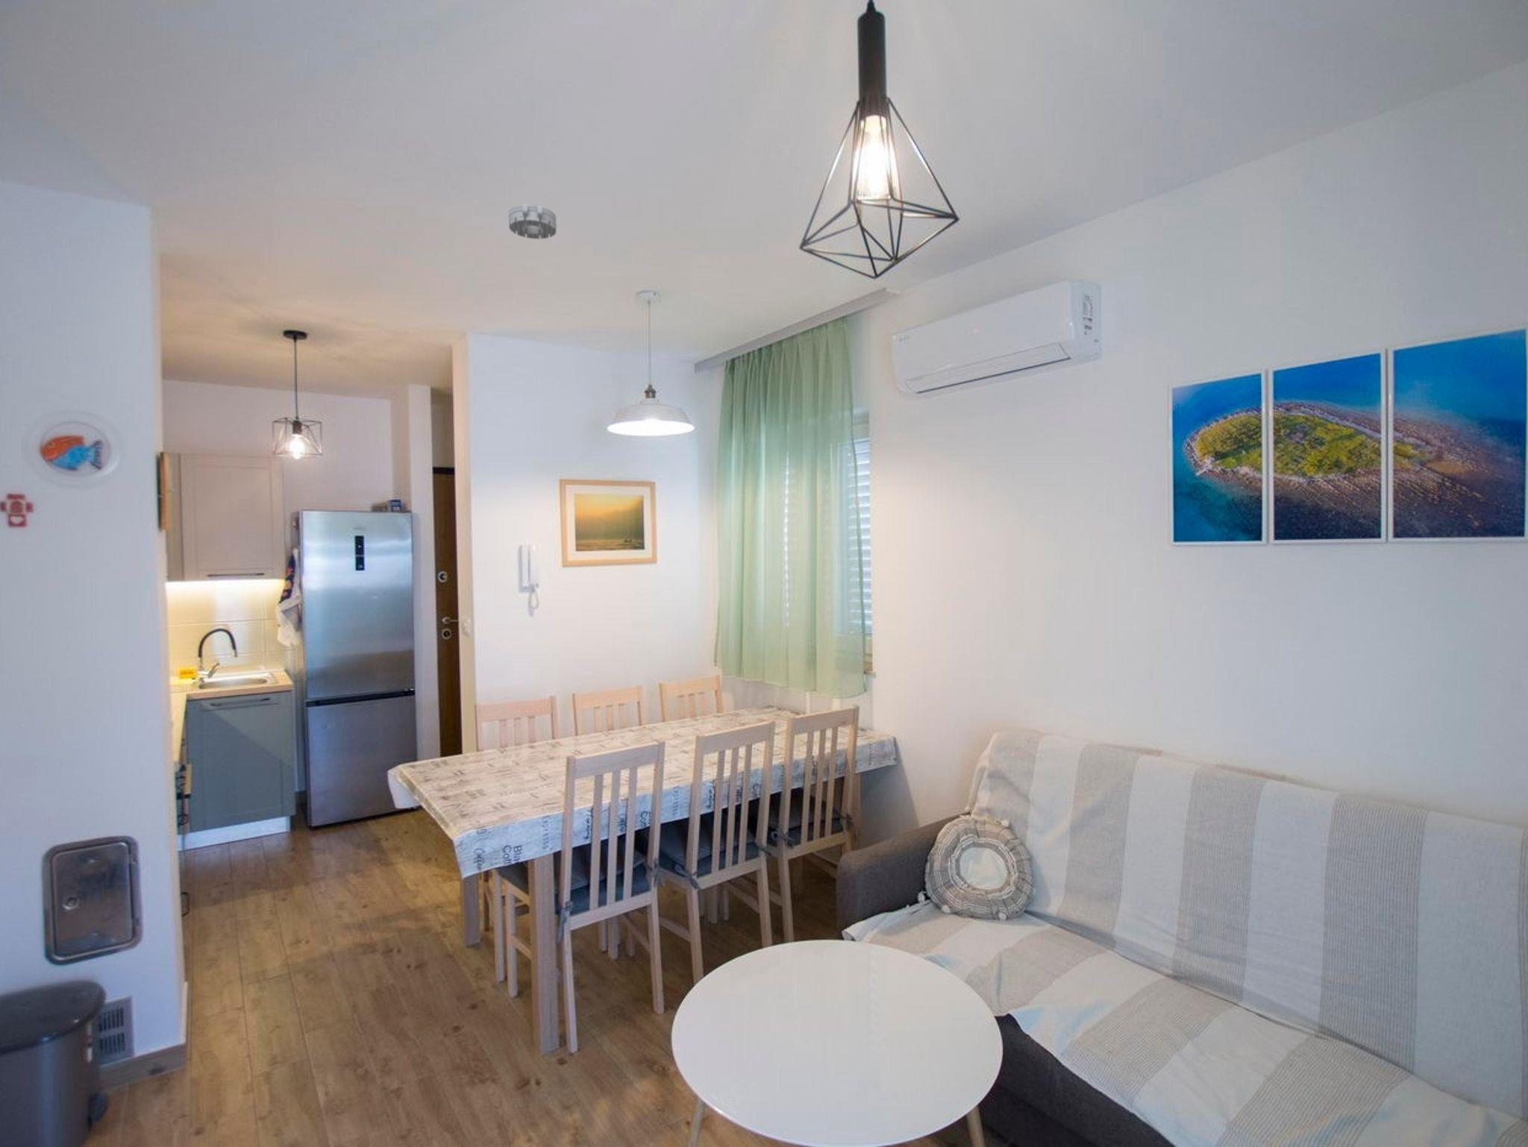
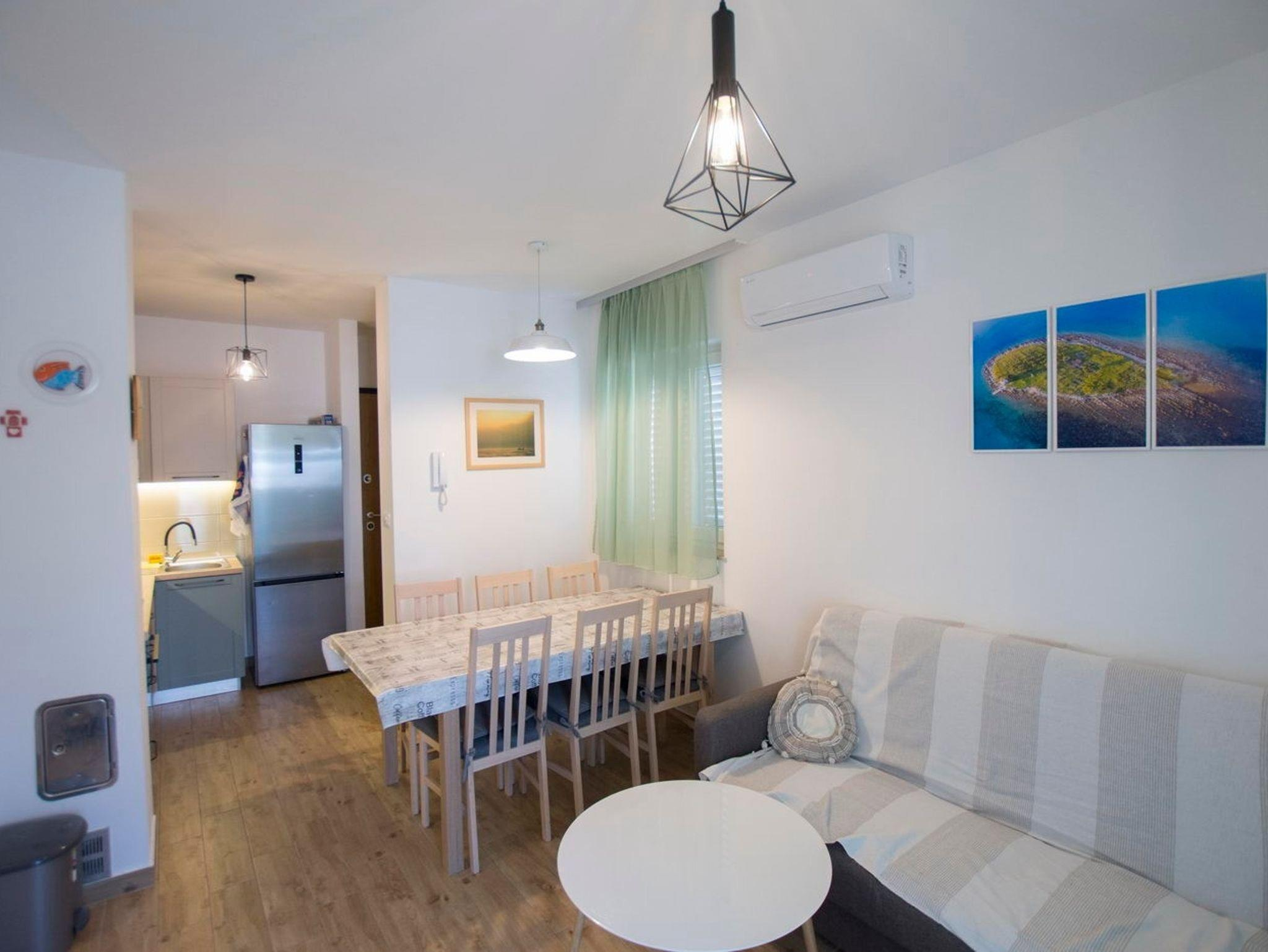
- smoke detector (531, 220)
